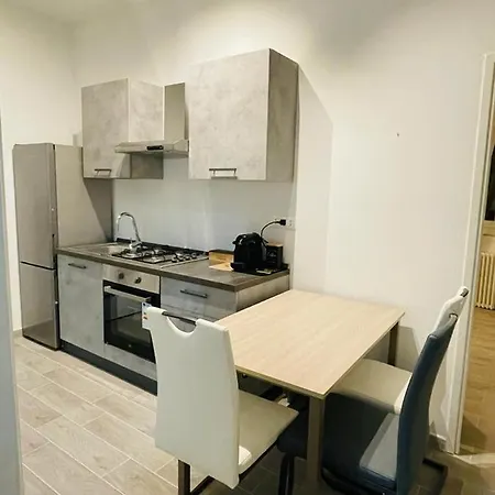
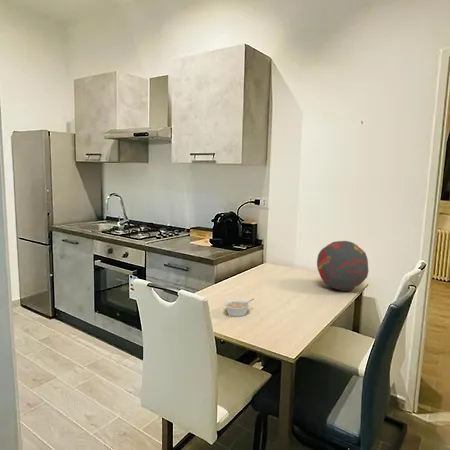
+ decorative orb (342, 265)
+ legume (237, 307)
